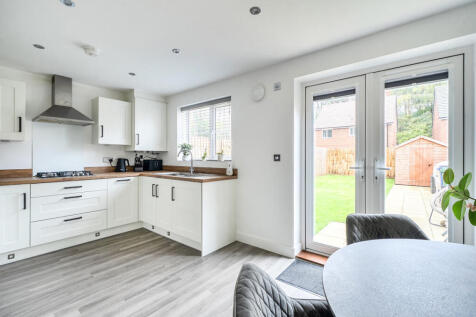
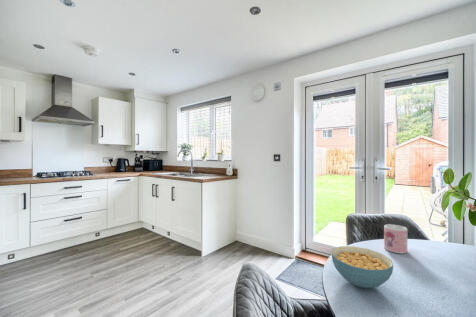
+ mug (395, 237)
+ cereal bowl (360, 269)
